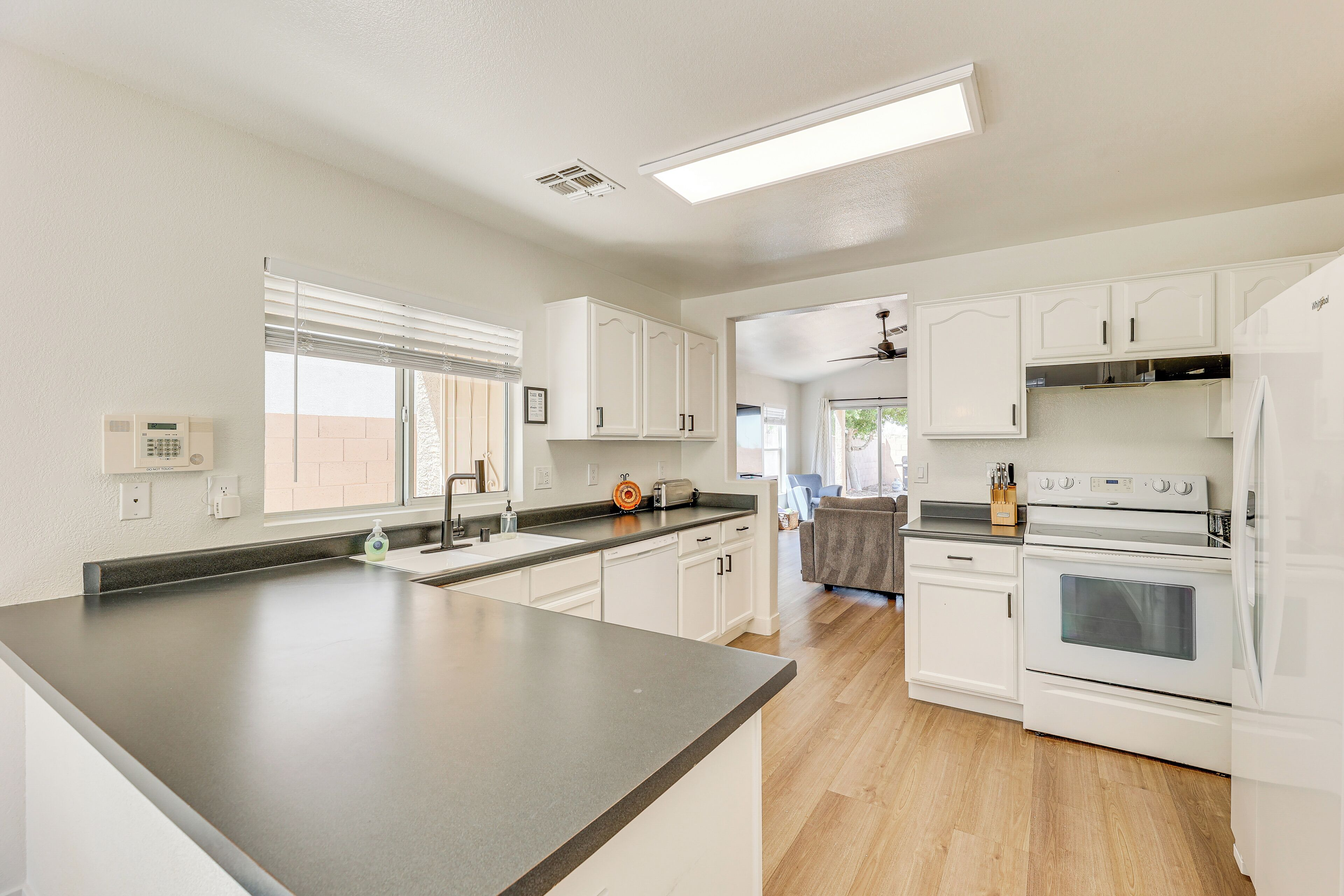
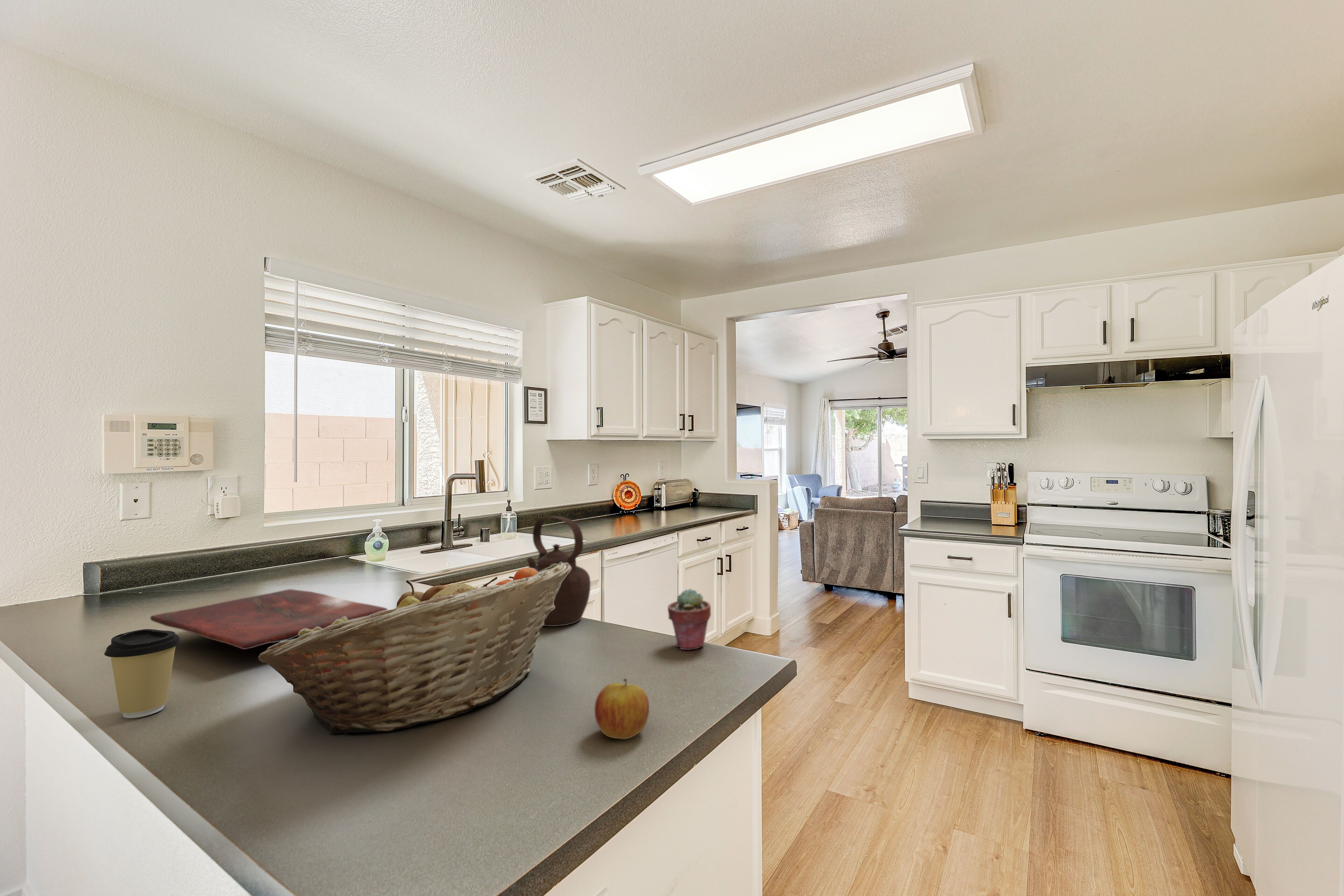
+ coffee cup (144, 673)
+ teapot (551, 566)
+ potted succulent (690, 617)
+ apple (622, 704)
+ fruit basket (437, 629)
+ cutting board (272, 624)
